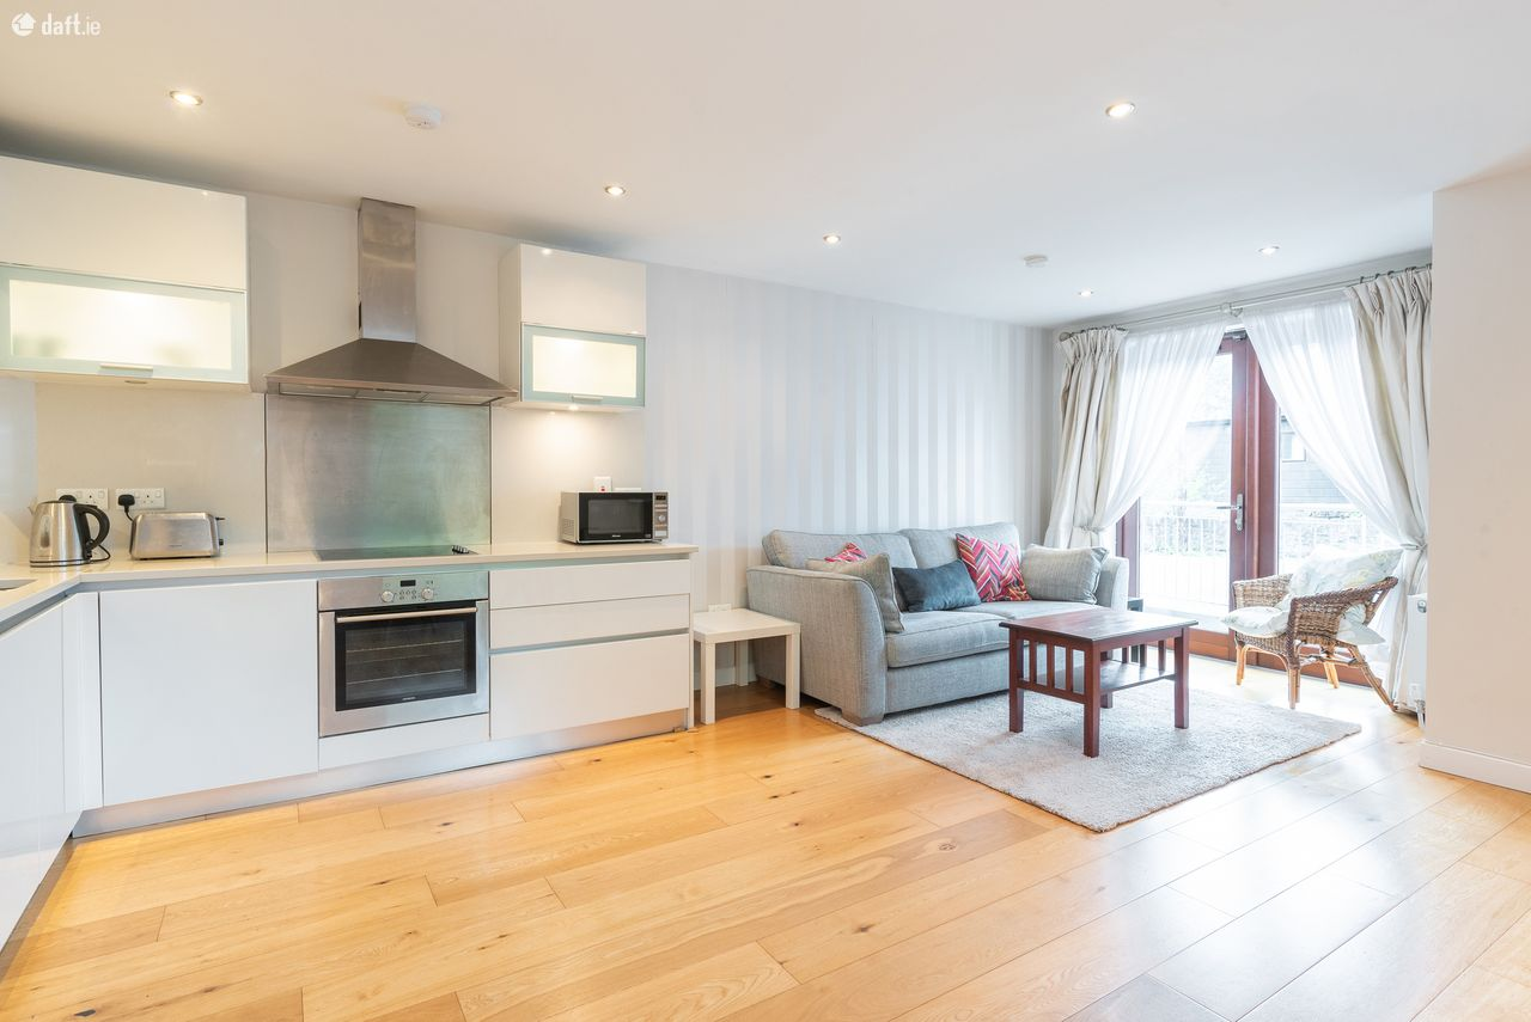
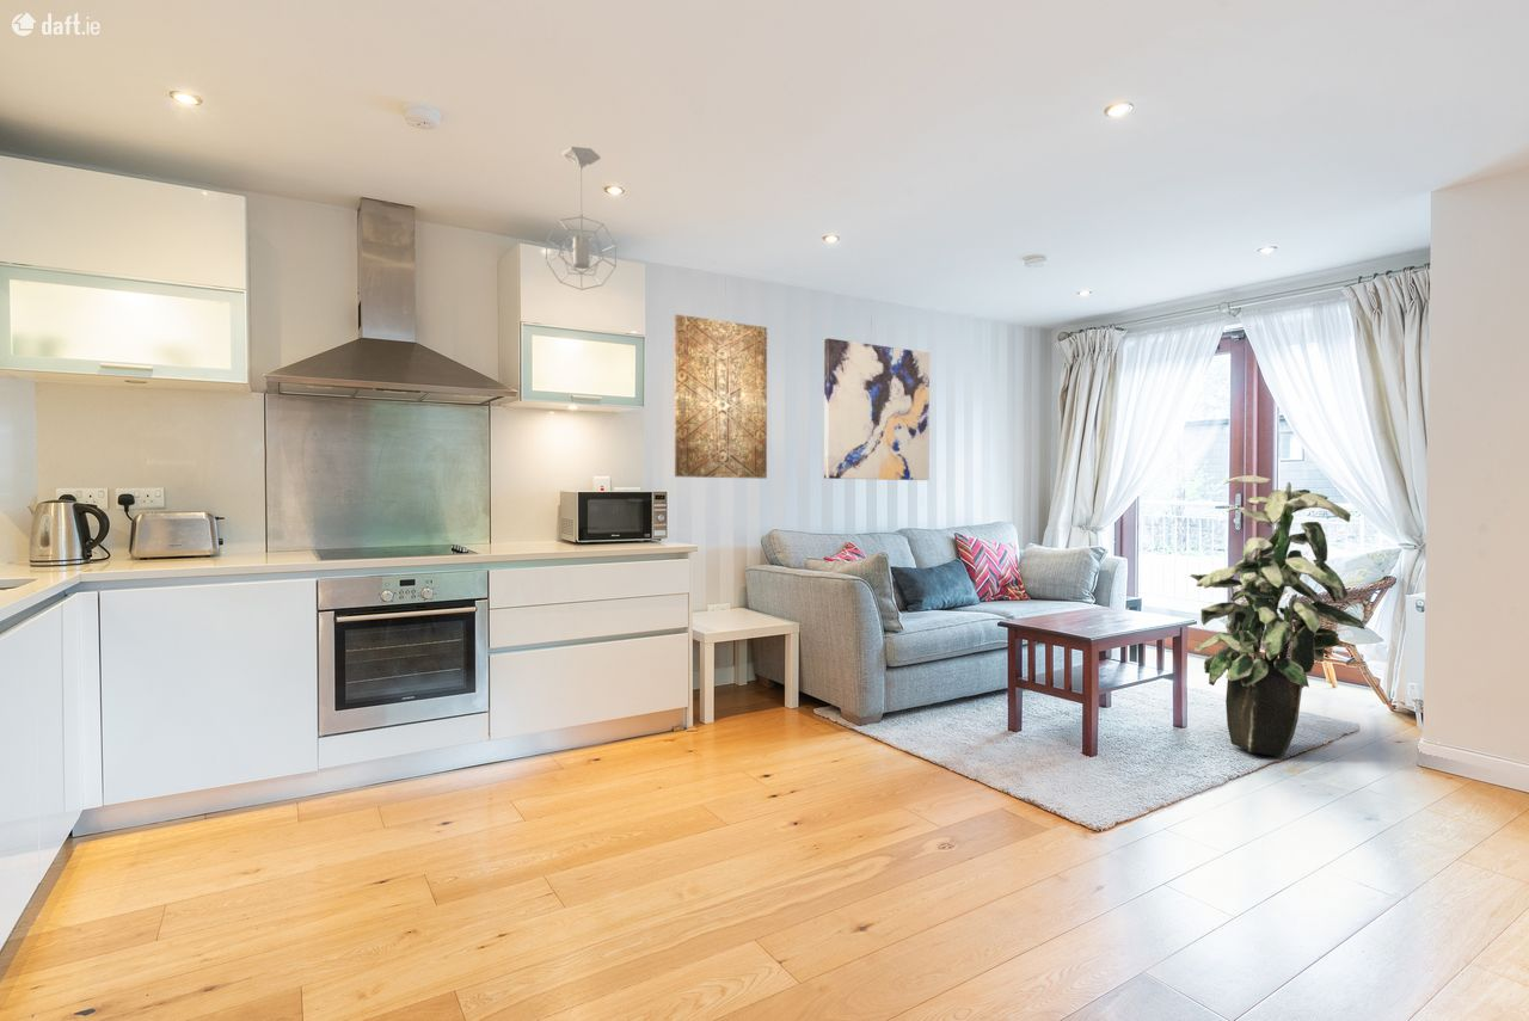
+ indoor plant (1264, 613)
+ wall art (721, 399)
+ pendant light (581, 222)
+ wall art (878, 412)
